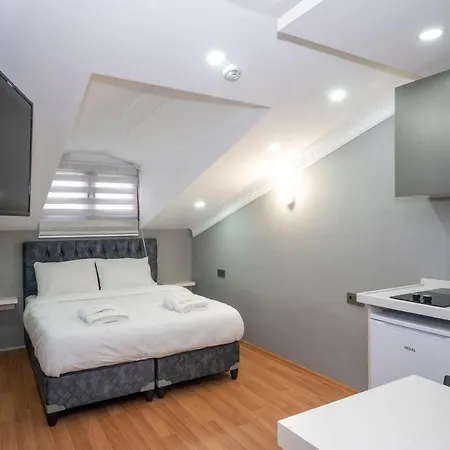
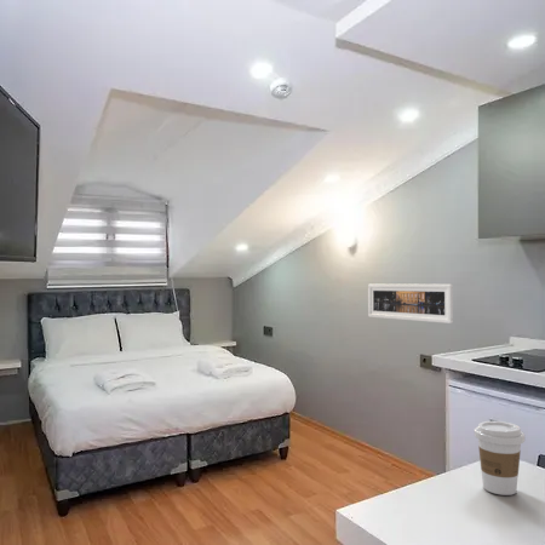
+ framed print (406, 302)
+ coffee cup (499, 457)
